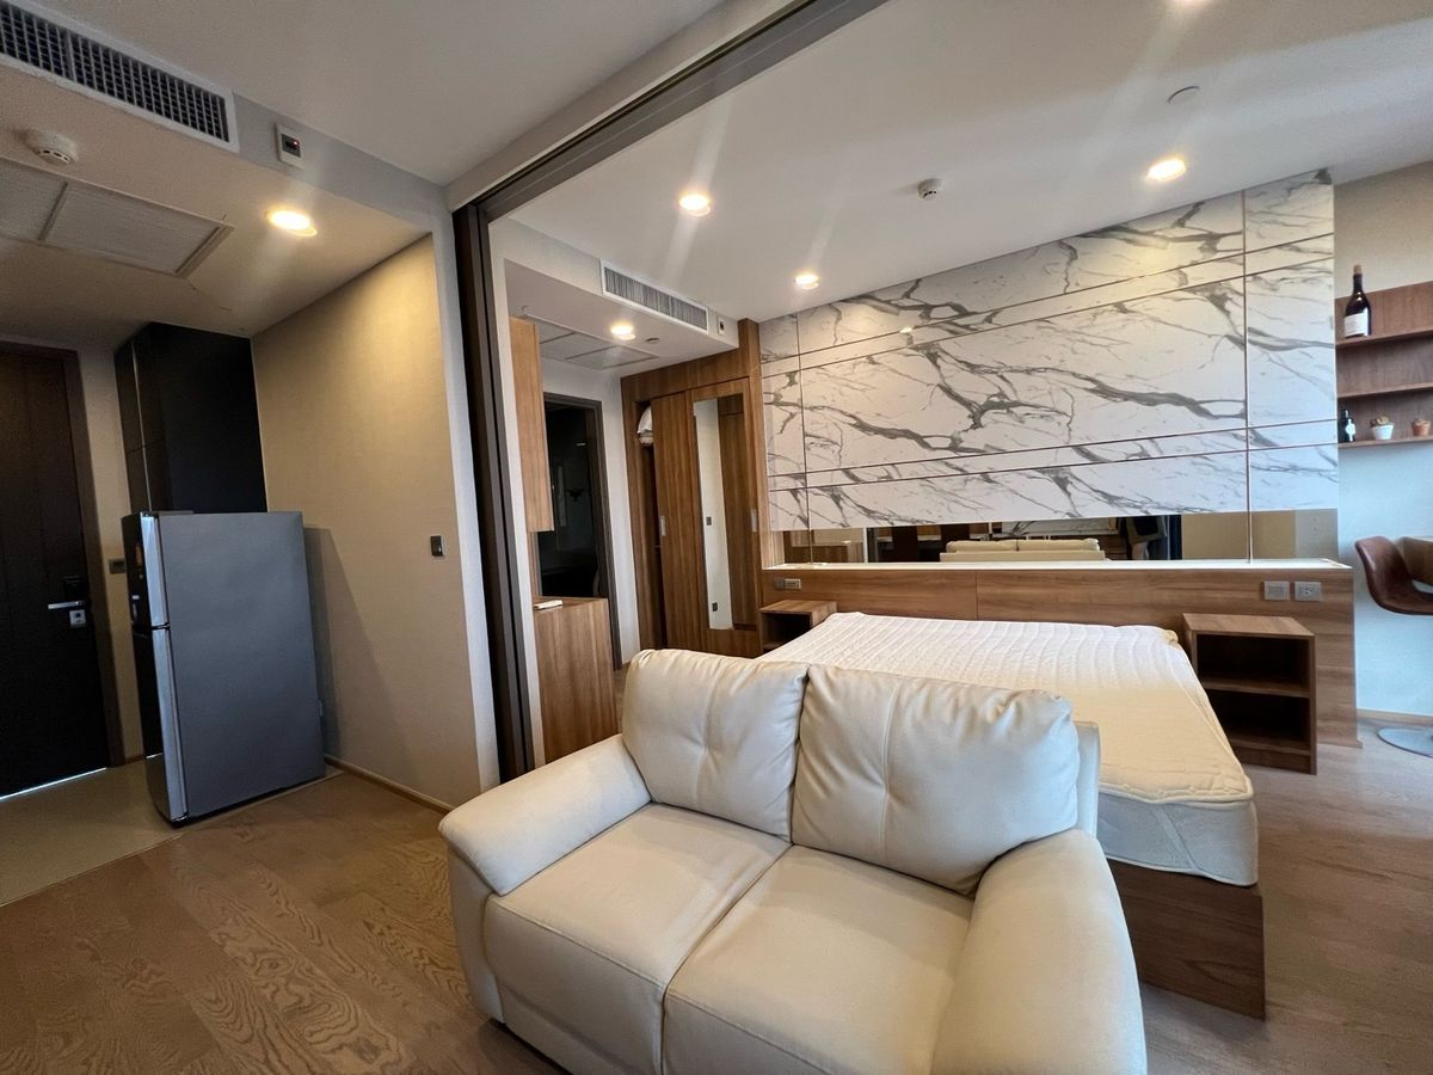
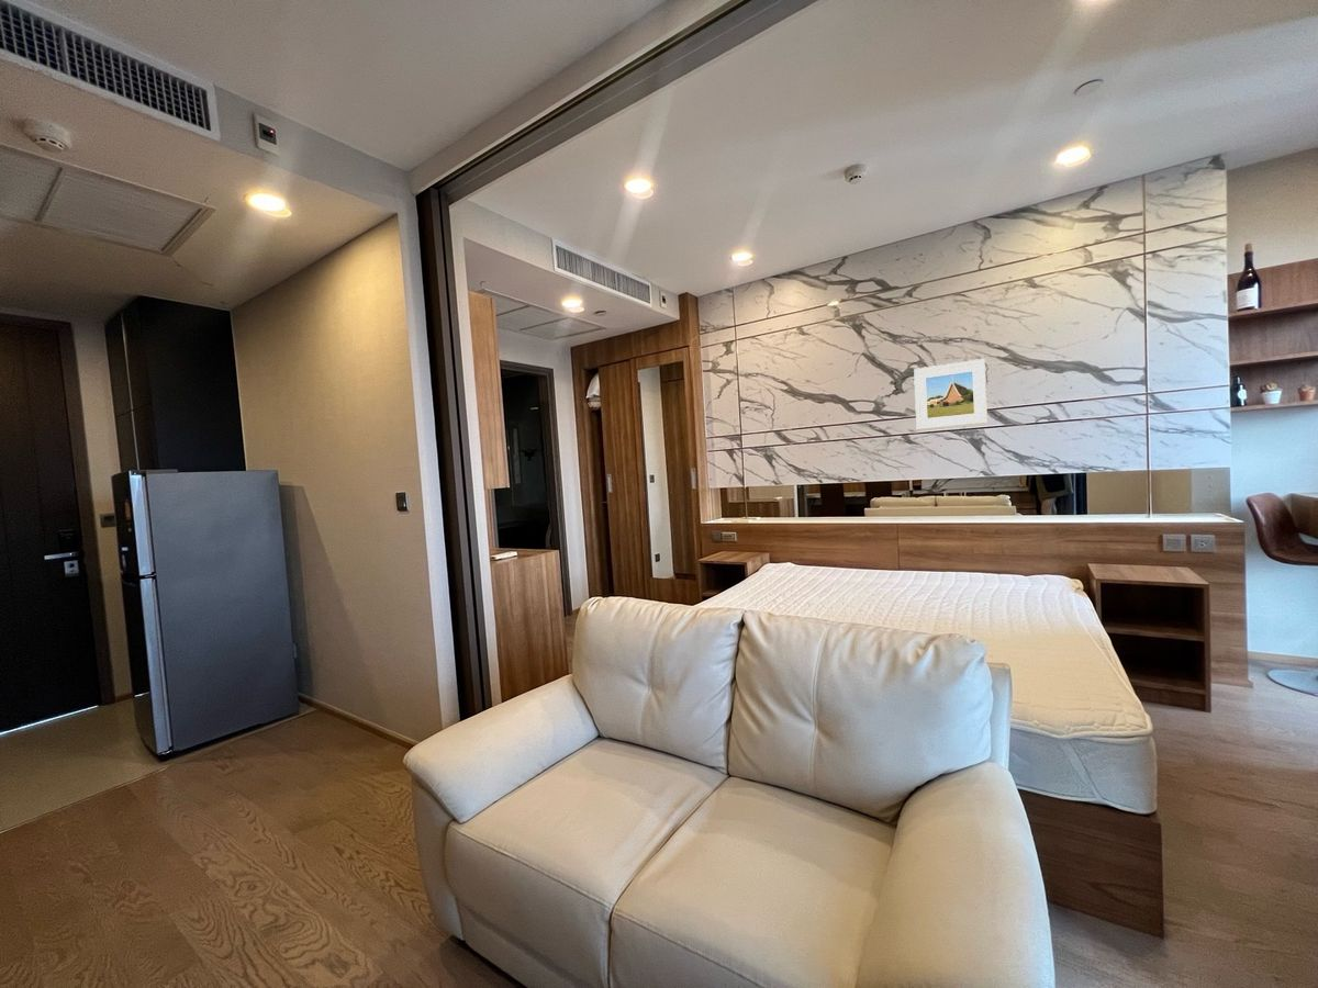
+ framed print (949, 395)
